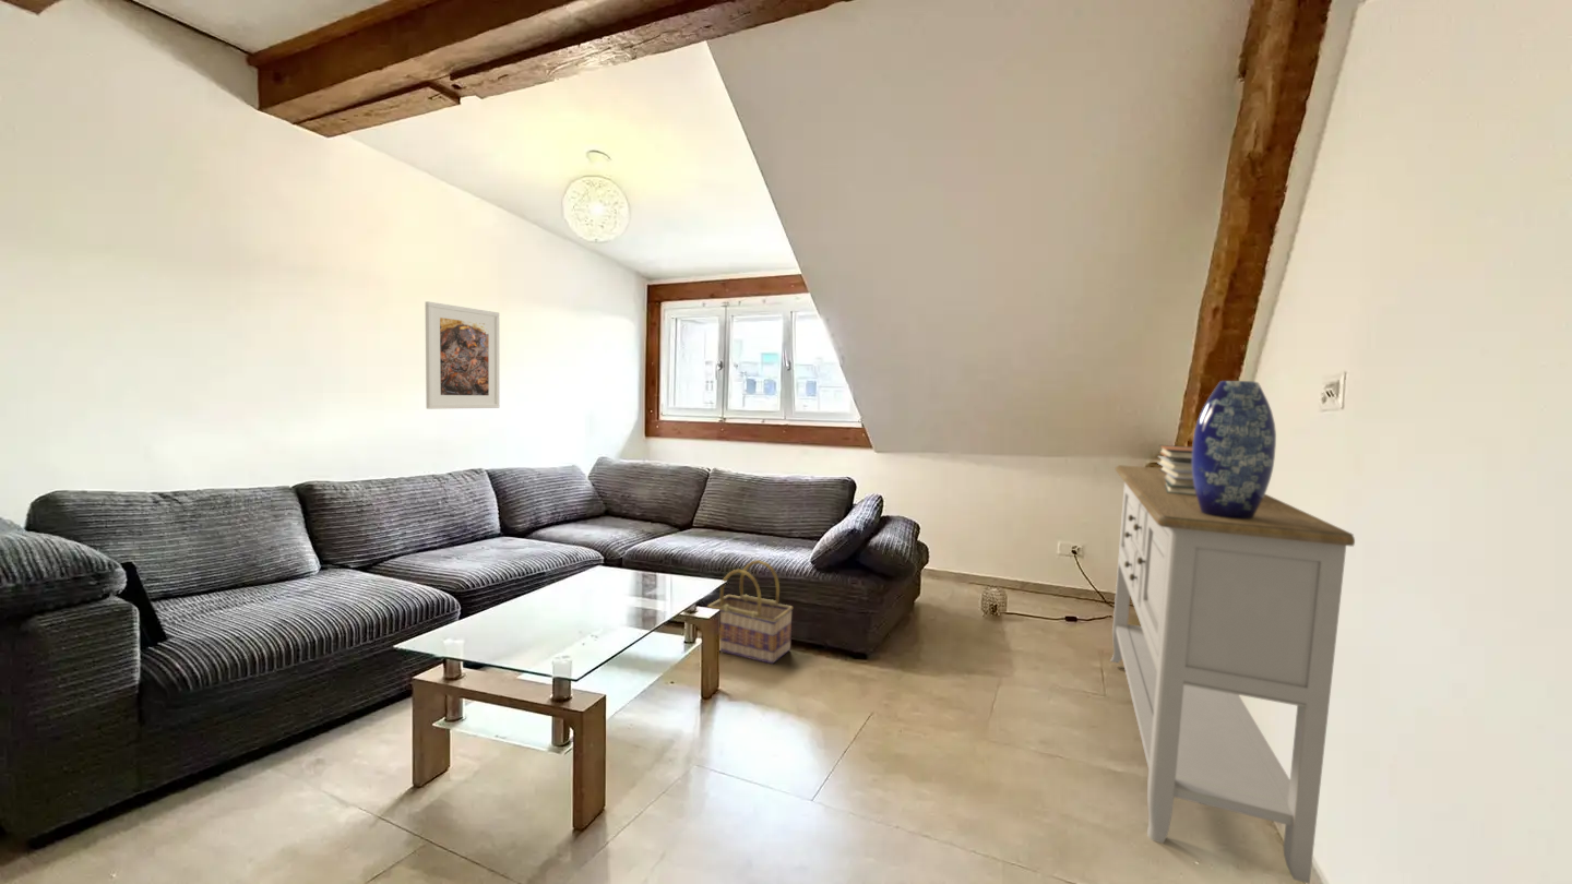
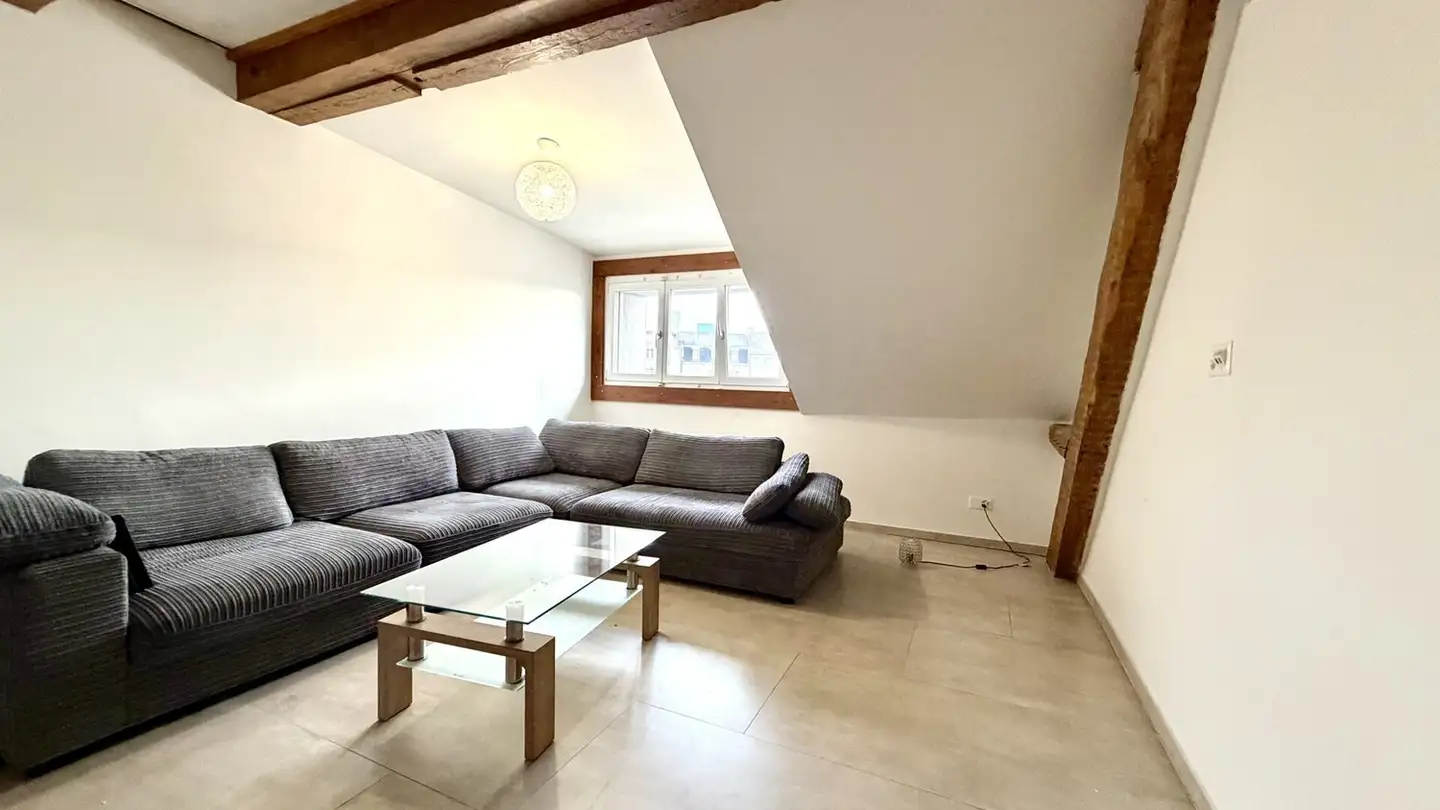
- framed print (464, 358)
- book stack (1191, 469)
- sideboard (1183, 616)
- basket (750, 607)
- vase (1232, 447)
